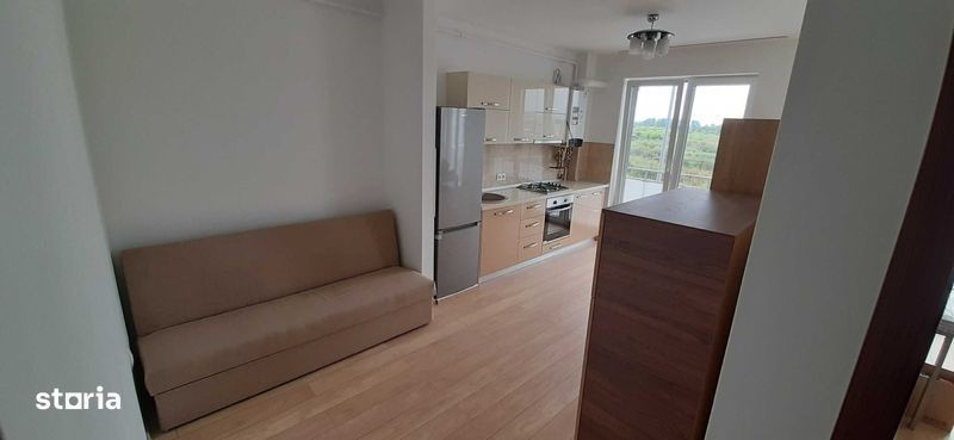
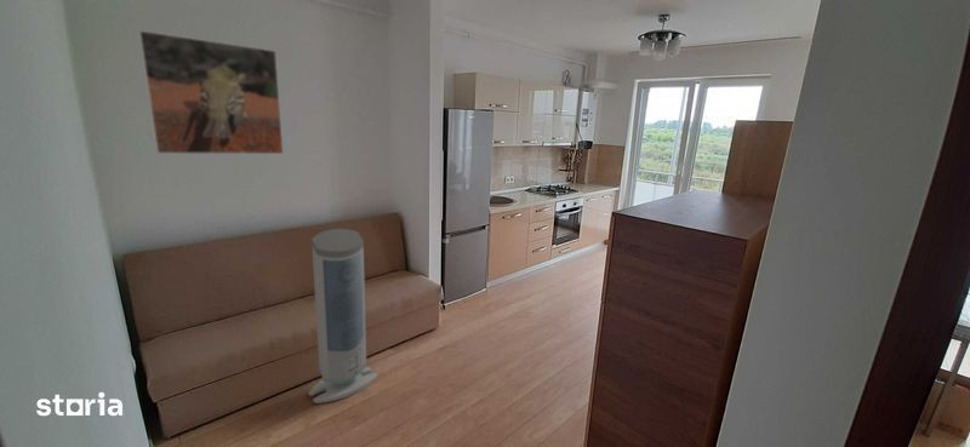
+ air purifier (341, 311)
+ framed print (219, 99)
